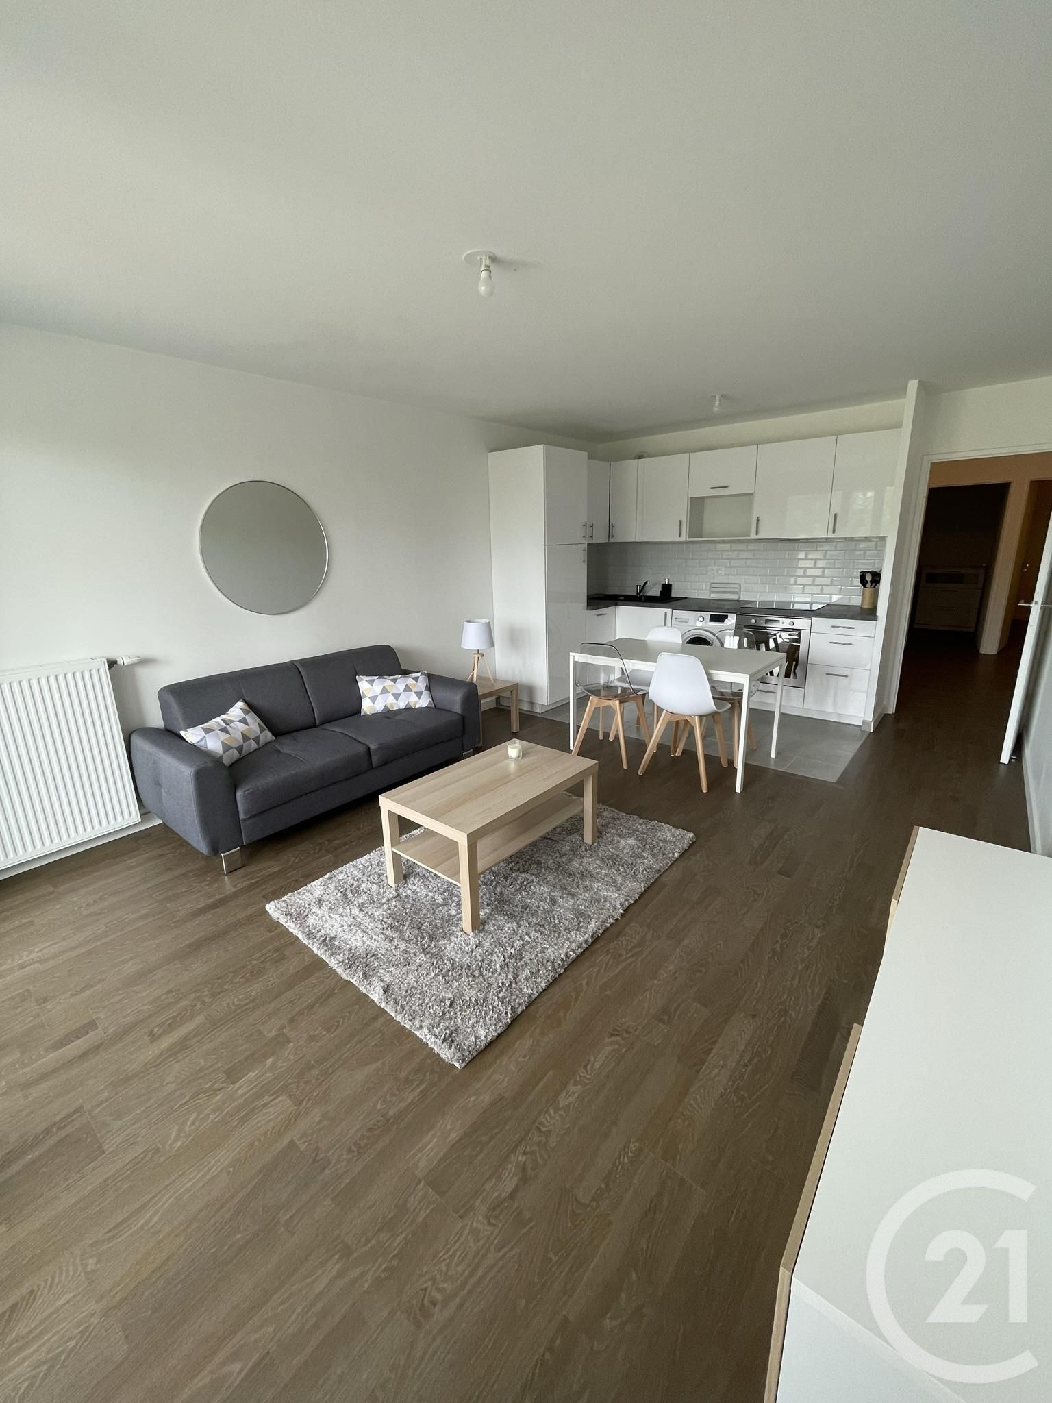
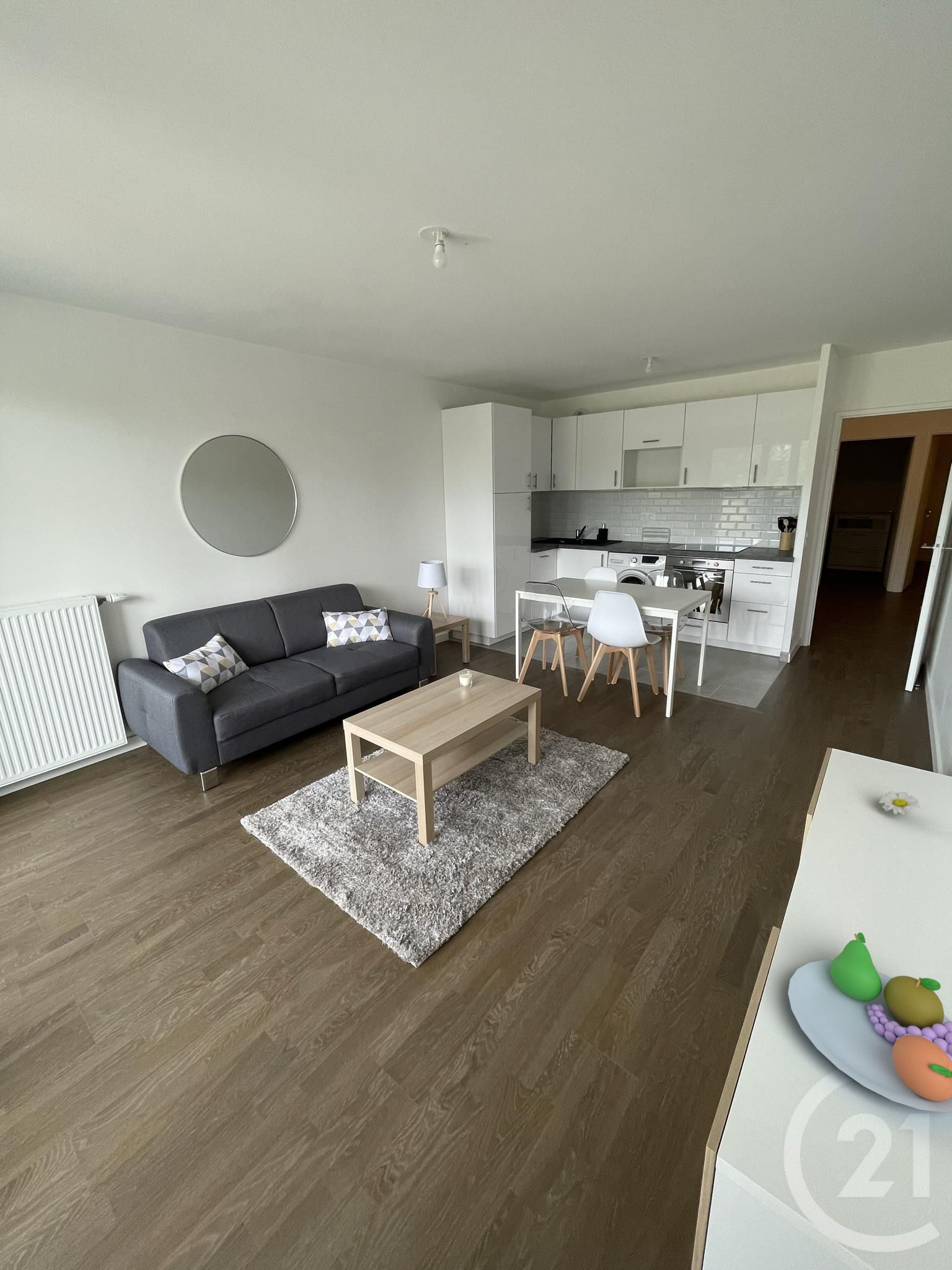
+ flower (899, 806)
+ fruit bowl (880, 1008)
